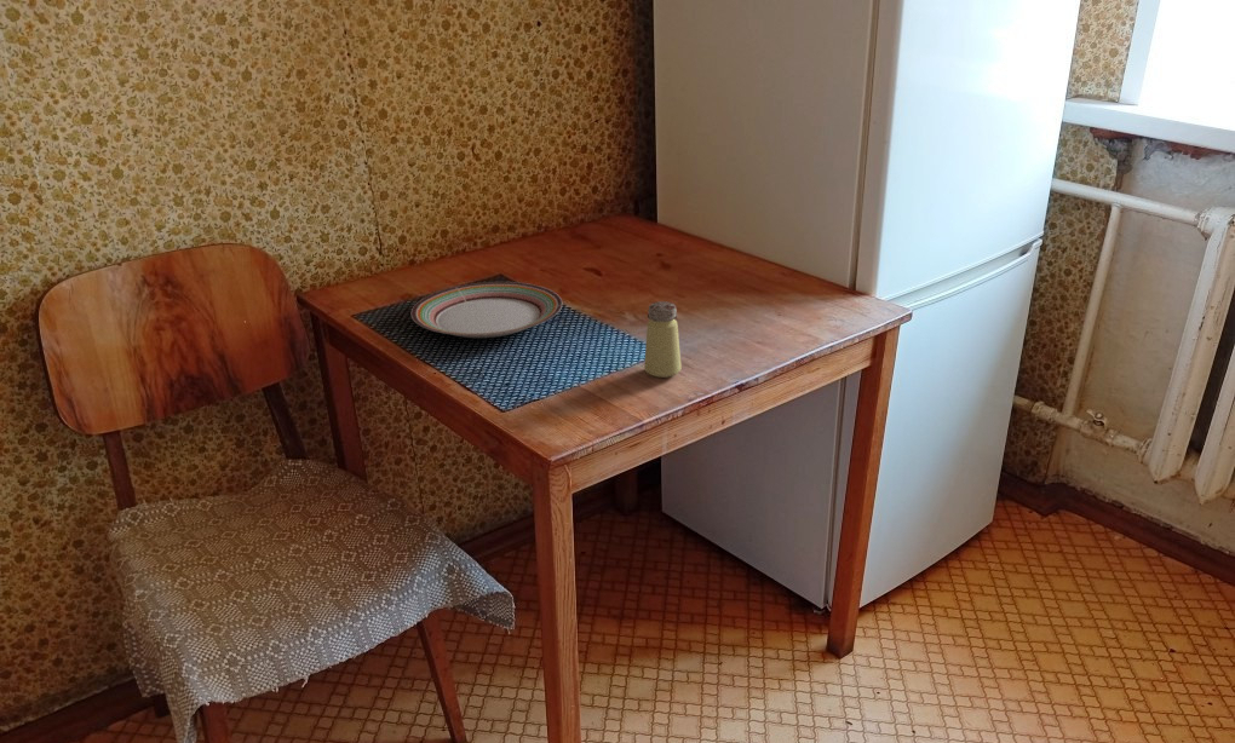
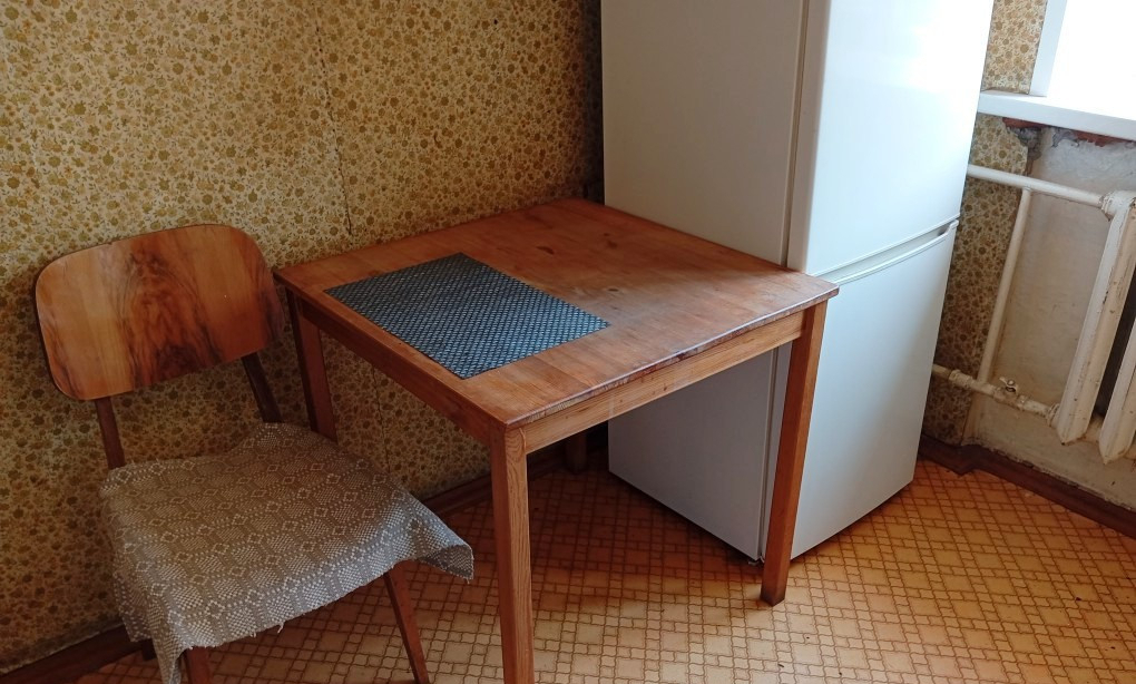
- plate (487, 312)
- saltshaker (662, 338)
